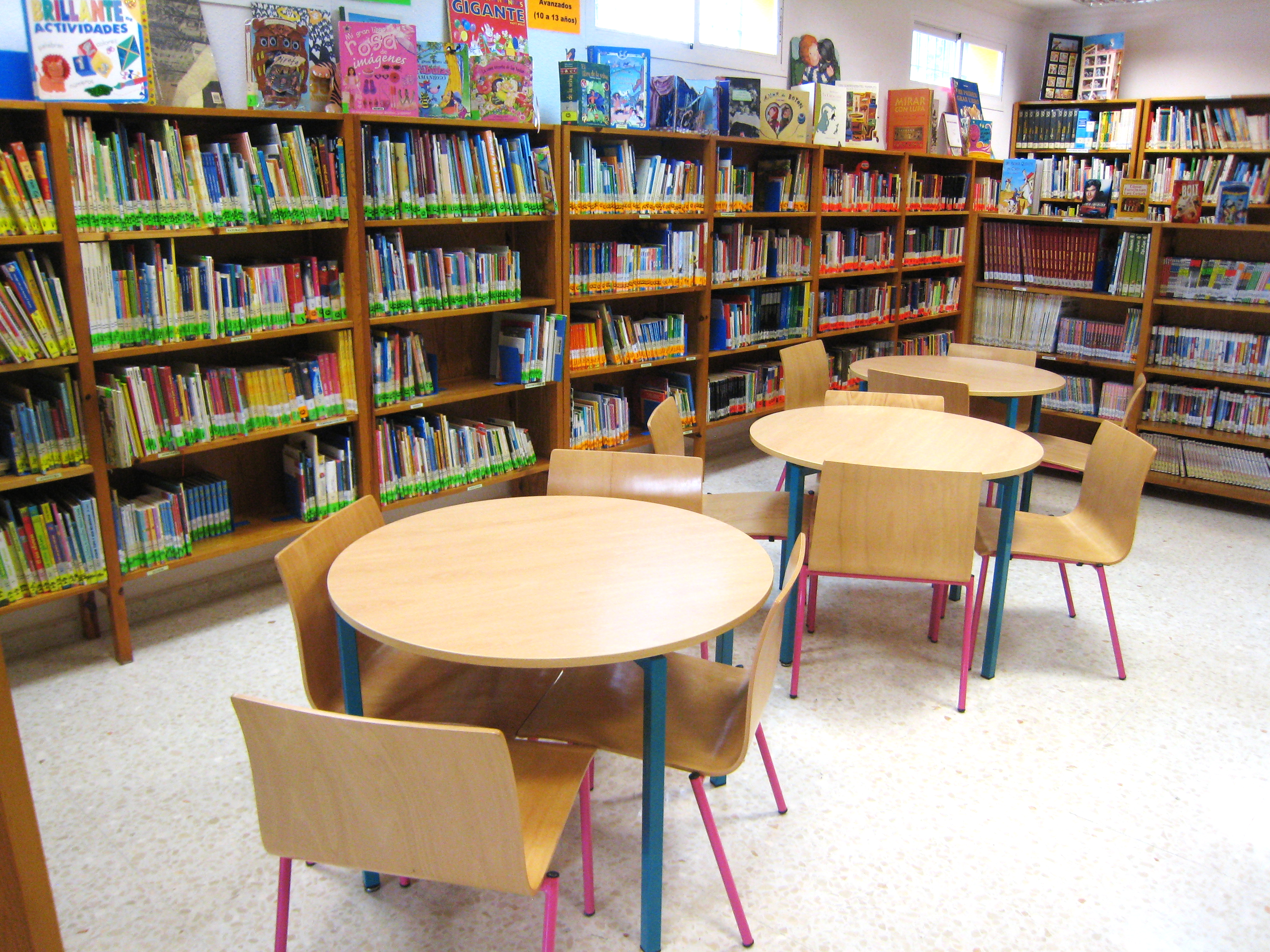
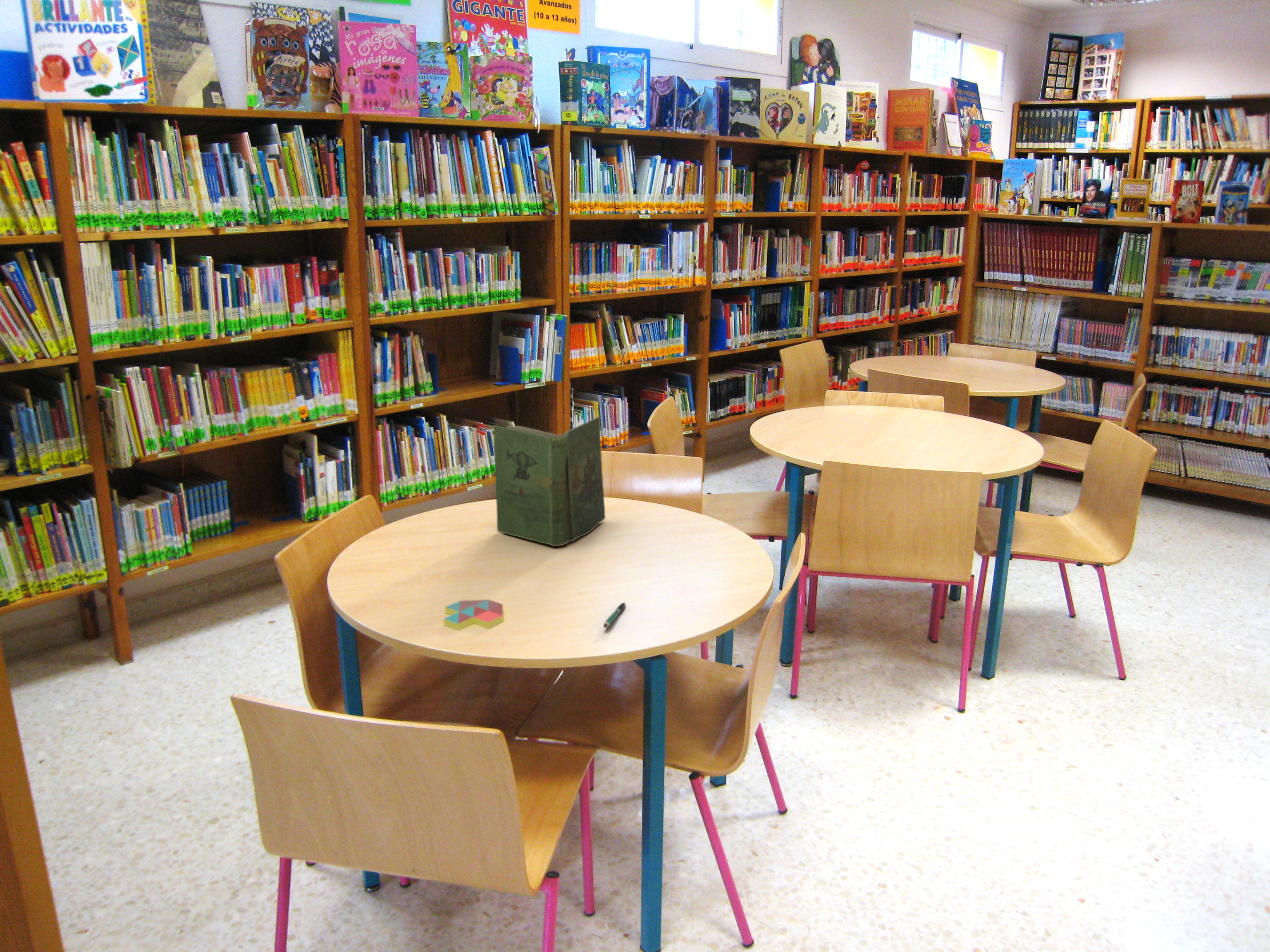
+ book (554, 481)
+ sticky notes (474, 614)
+ pen (615, 614)
